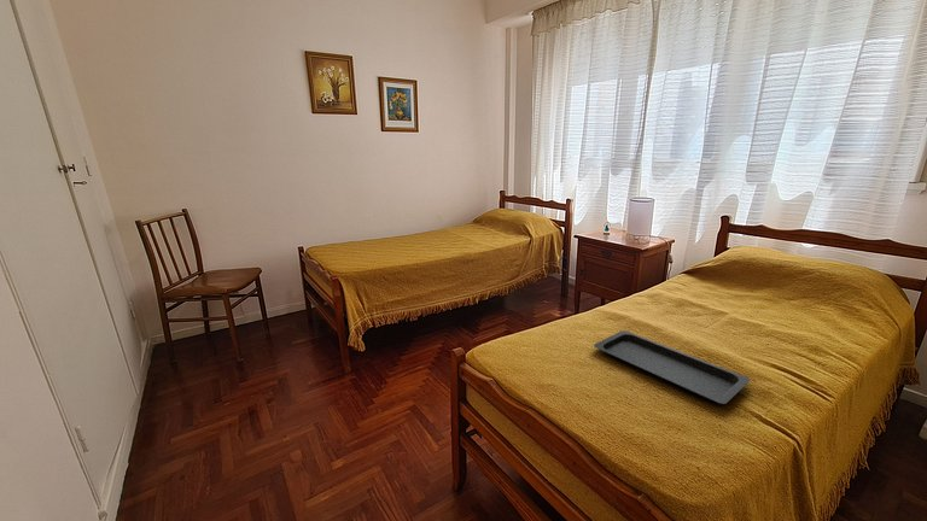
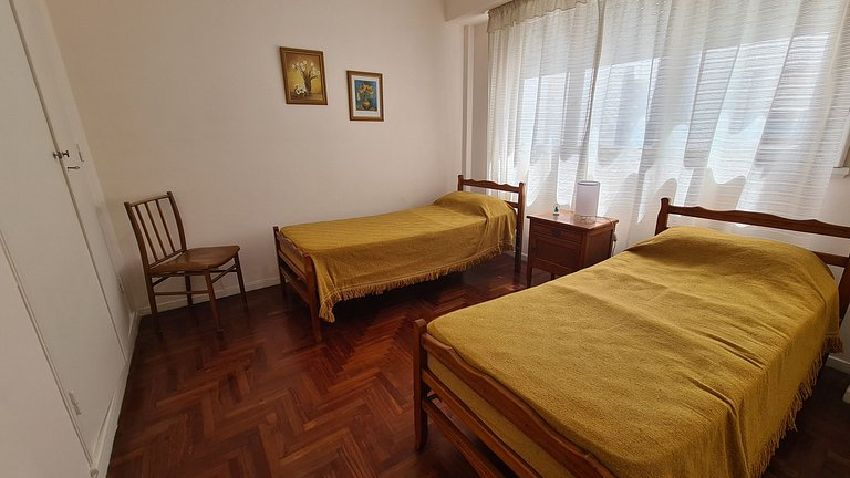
- serving tray (664, 363)
